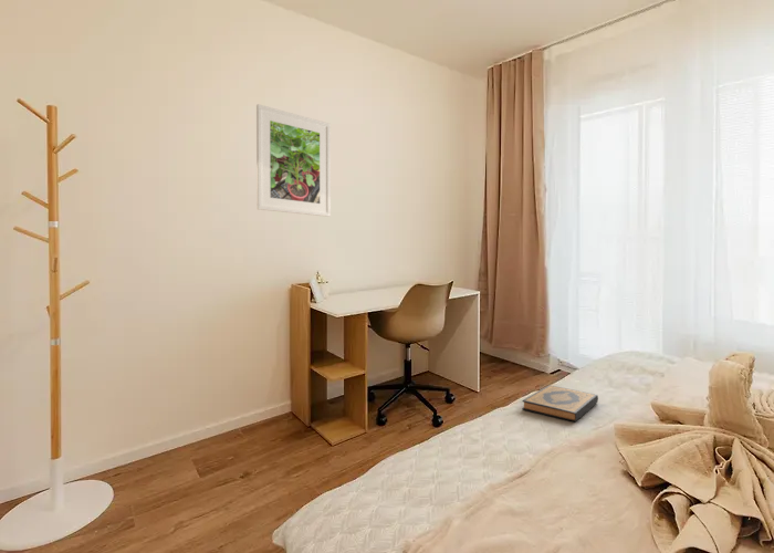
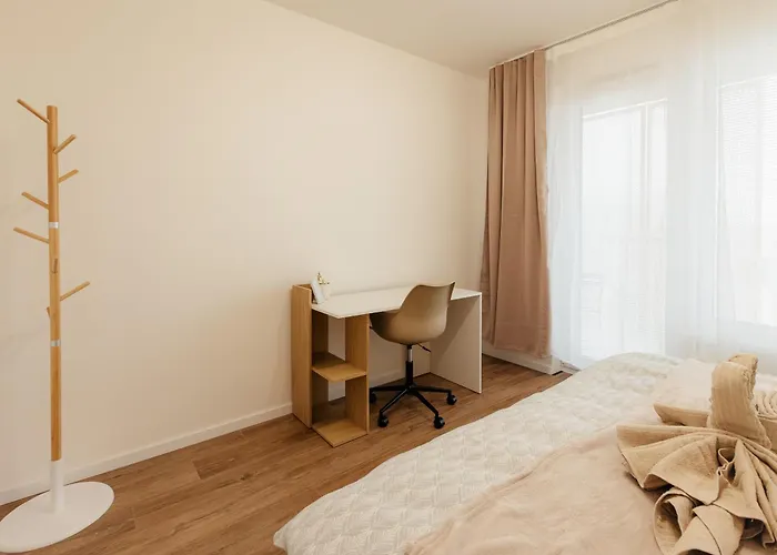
- hardback book (561, 401)
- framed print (295, 164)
